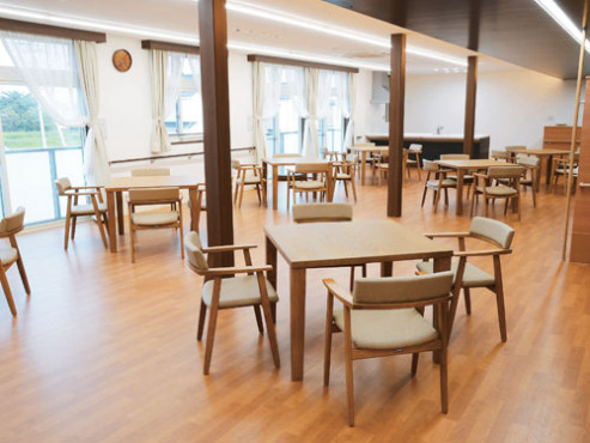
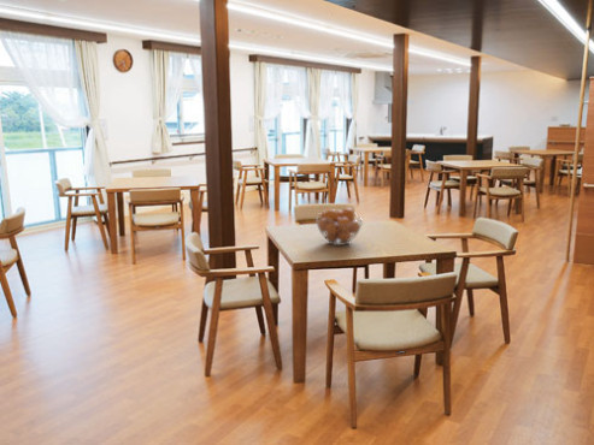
+ fruit basket (339, 225)
